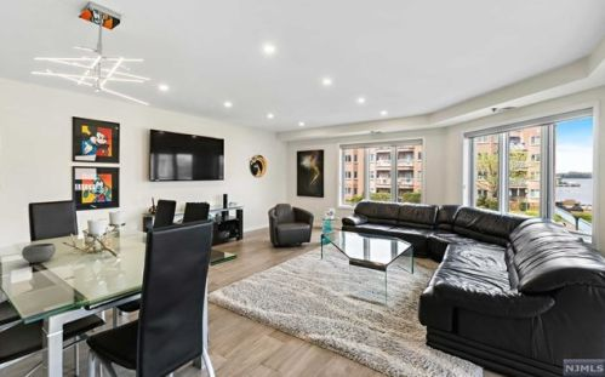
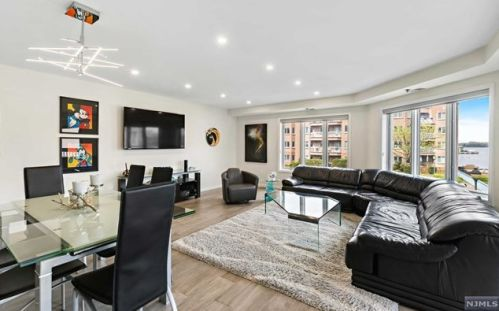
- bowl (39, 253)
